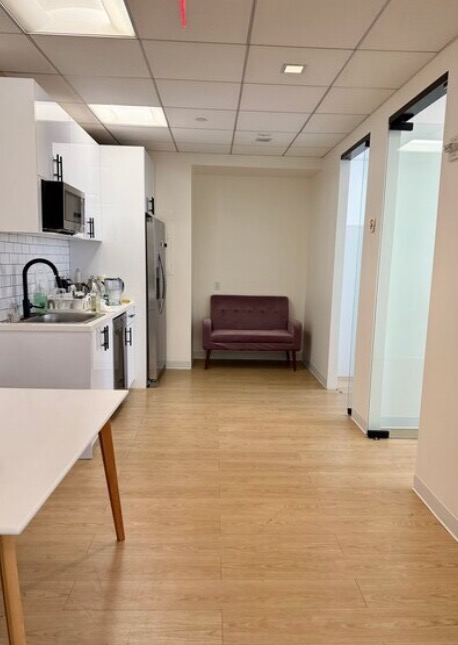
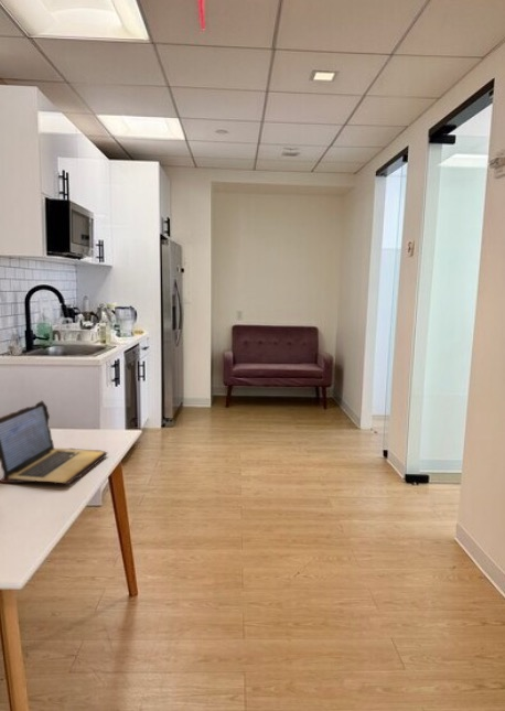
+ laptop (52, 440)
